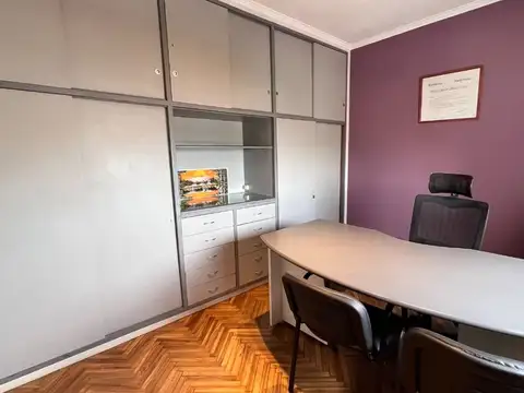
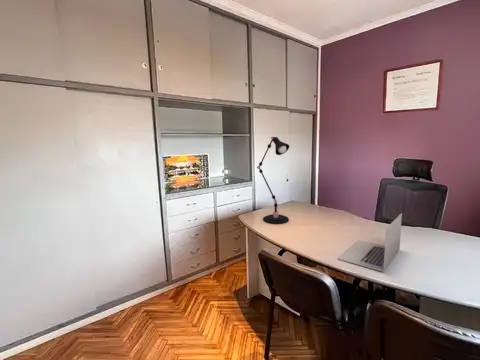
+ desk lamp (266, 181)
+ laptop (368, 242)
